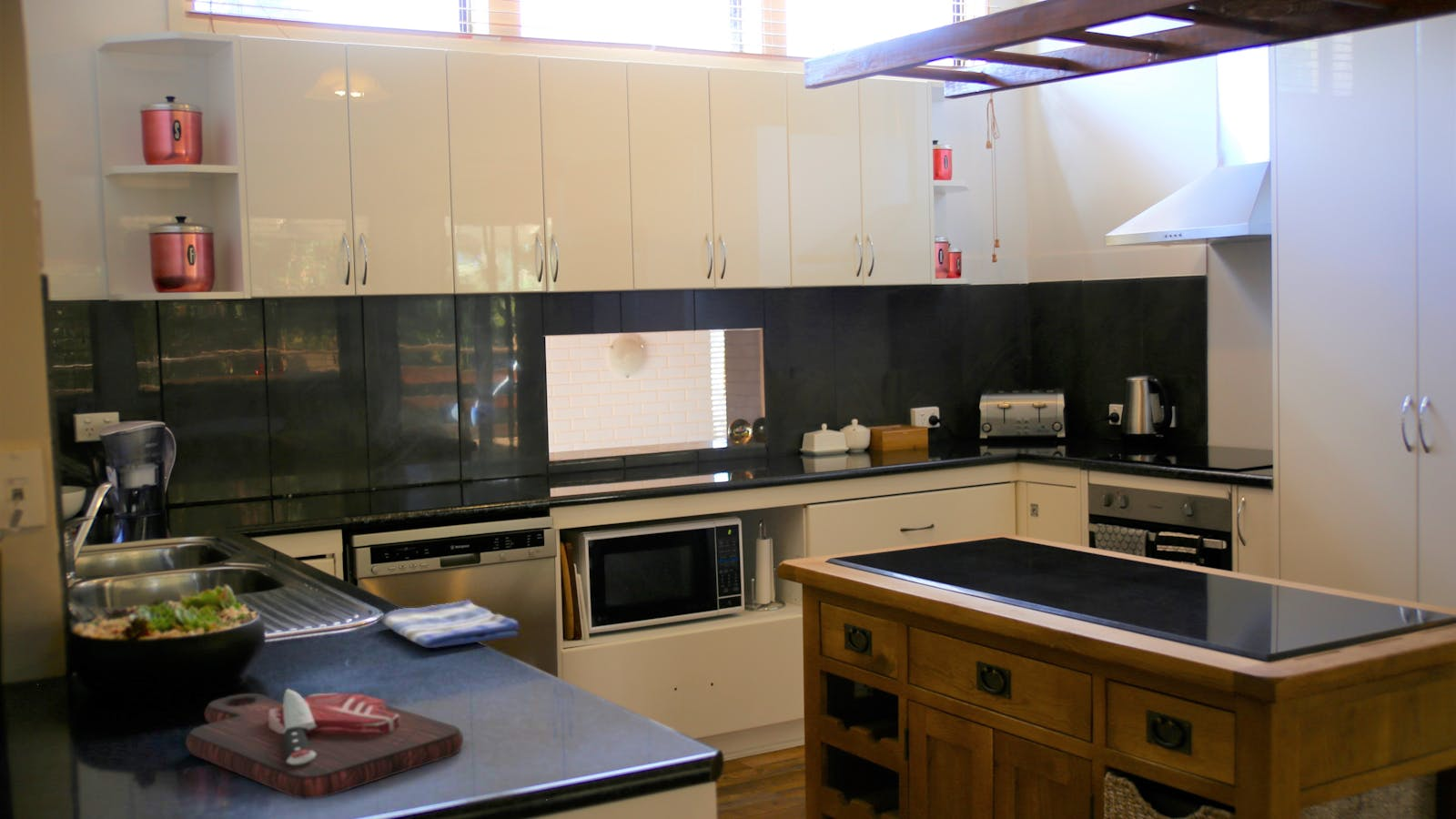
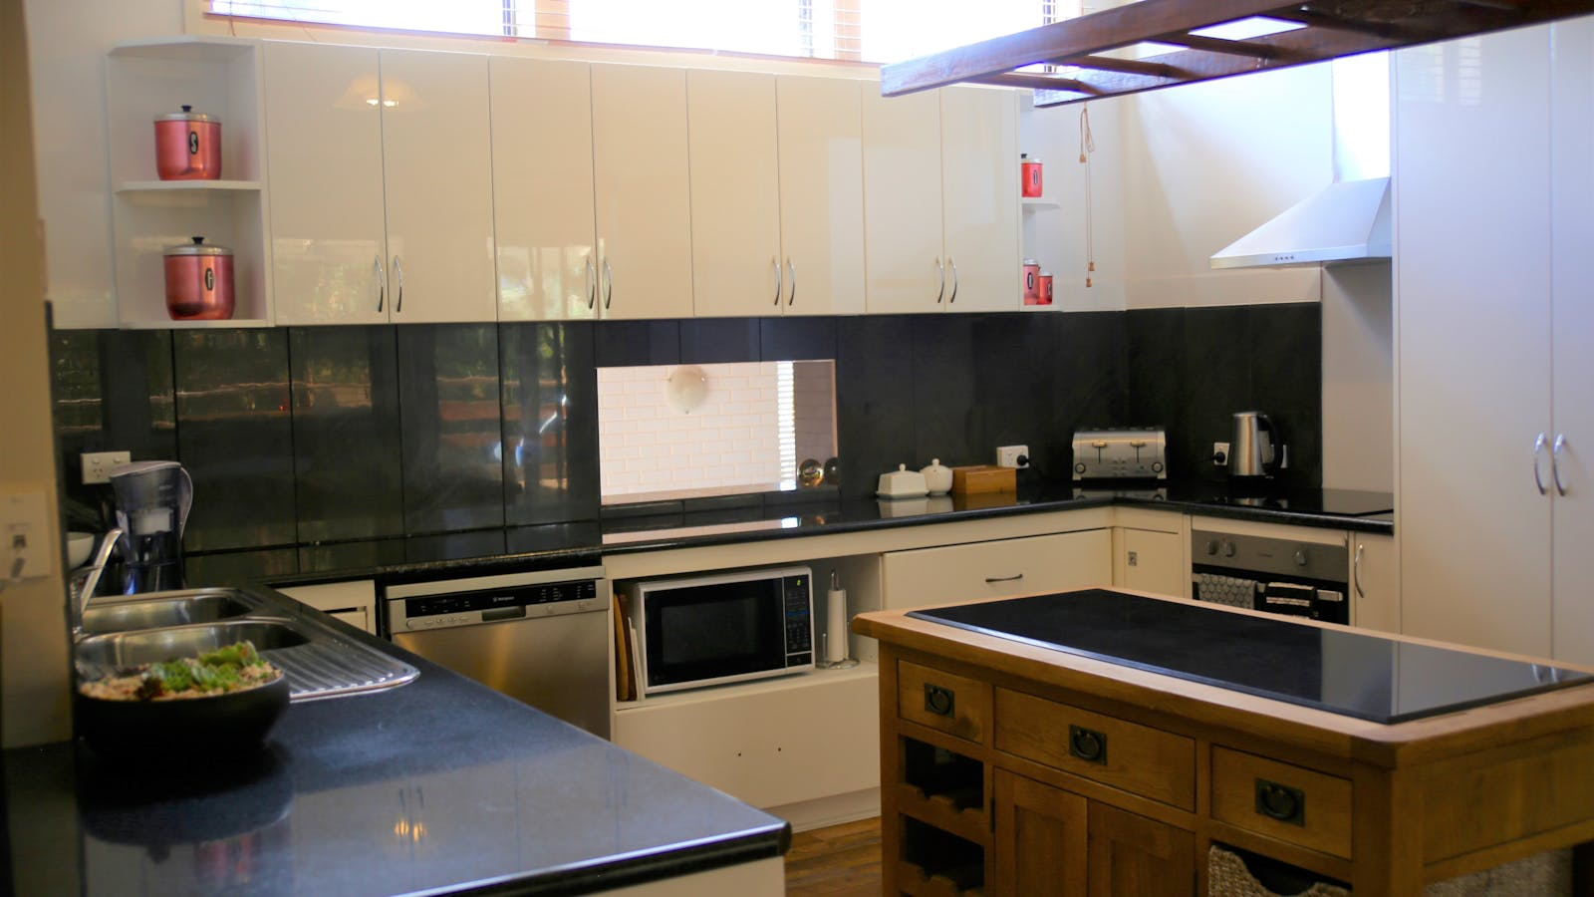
- dish towel (450, 622)
- cutting board (302, 721)
